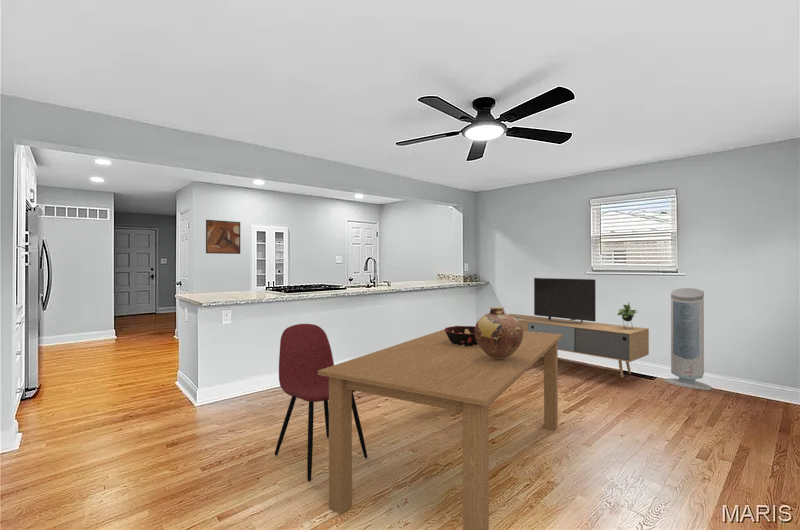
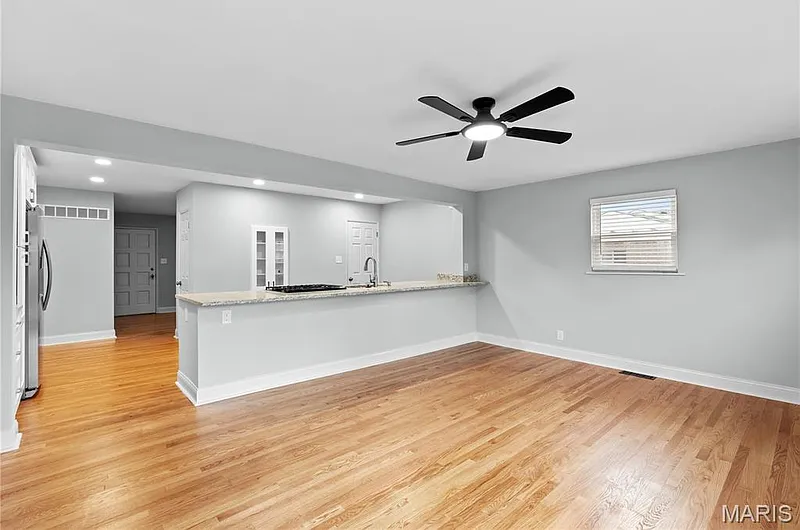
- dining table (465, 404)
- media console (561, 320)
- dining chair (320, 392)
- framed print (223, 237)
- air purifier (687, 336)
- decorative bowl (465, 335)
- vase (498, 332)
